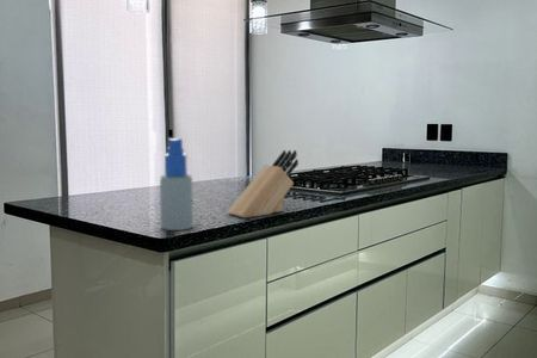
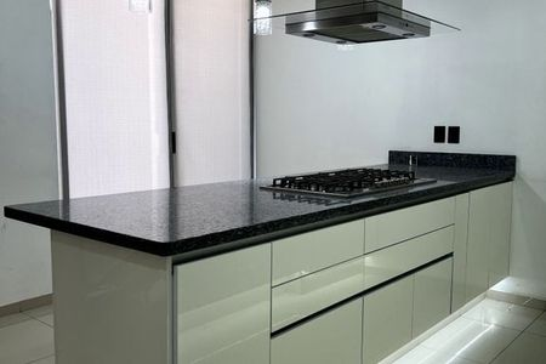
- knife block (265, 181)
- spray bottle (175, 183)
